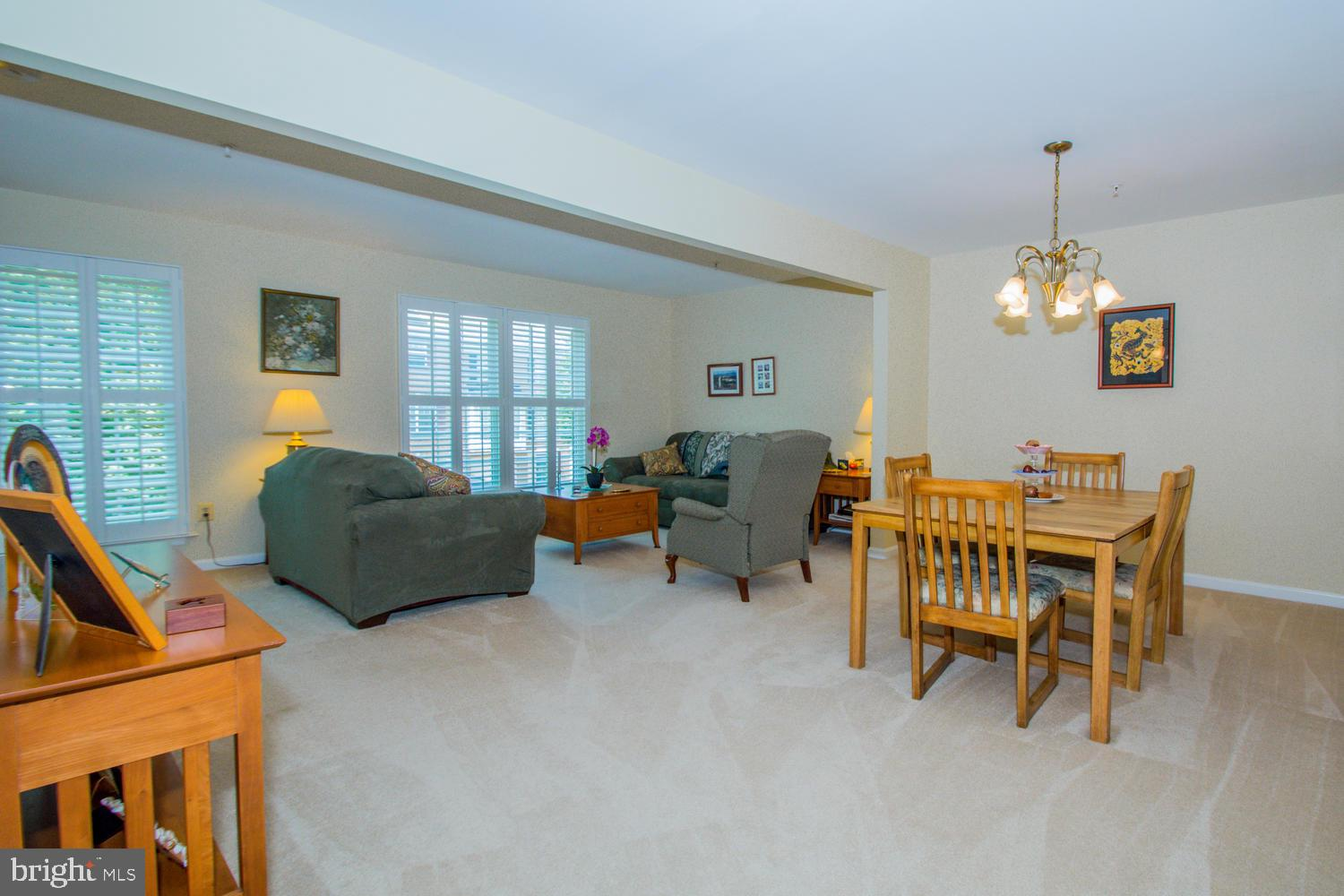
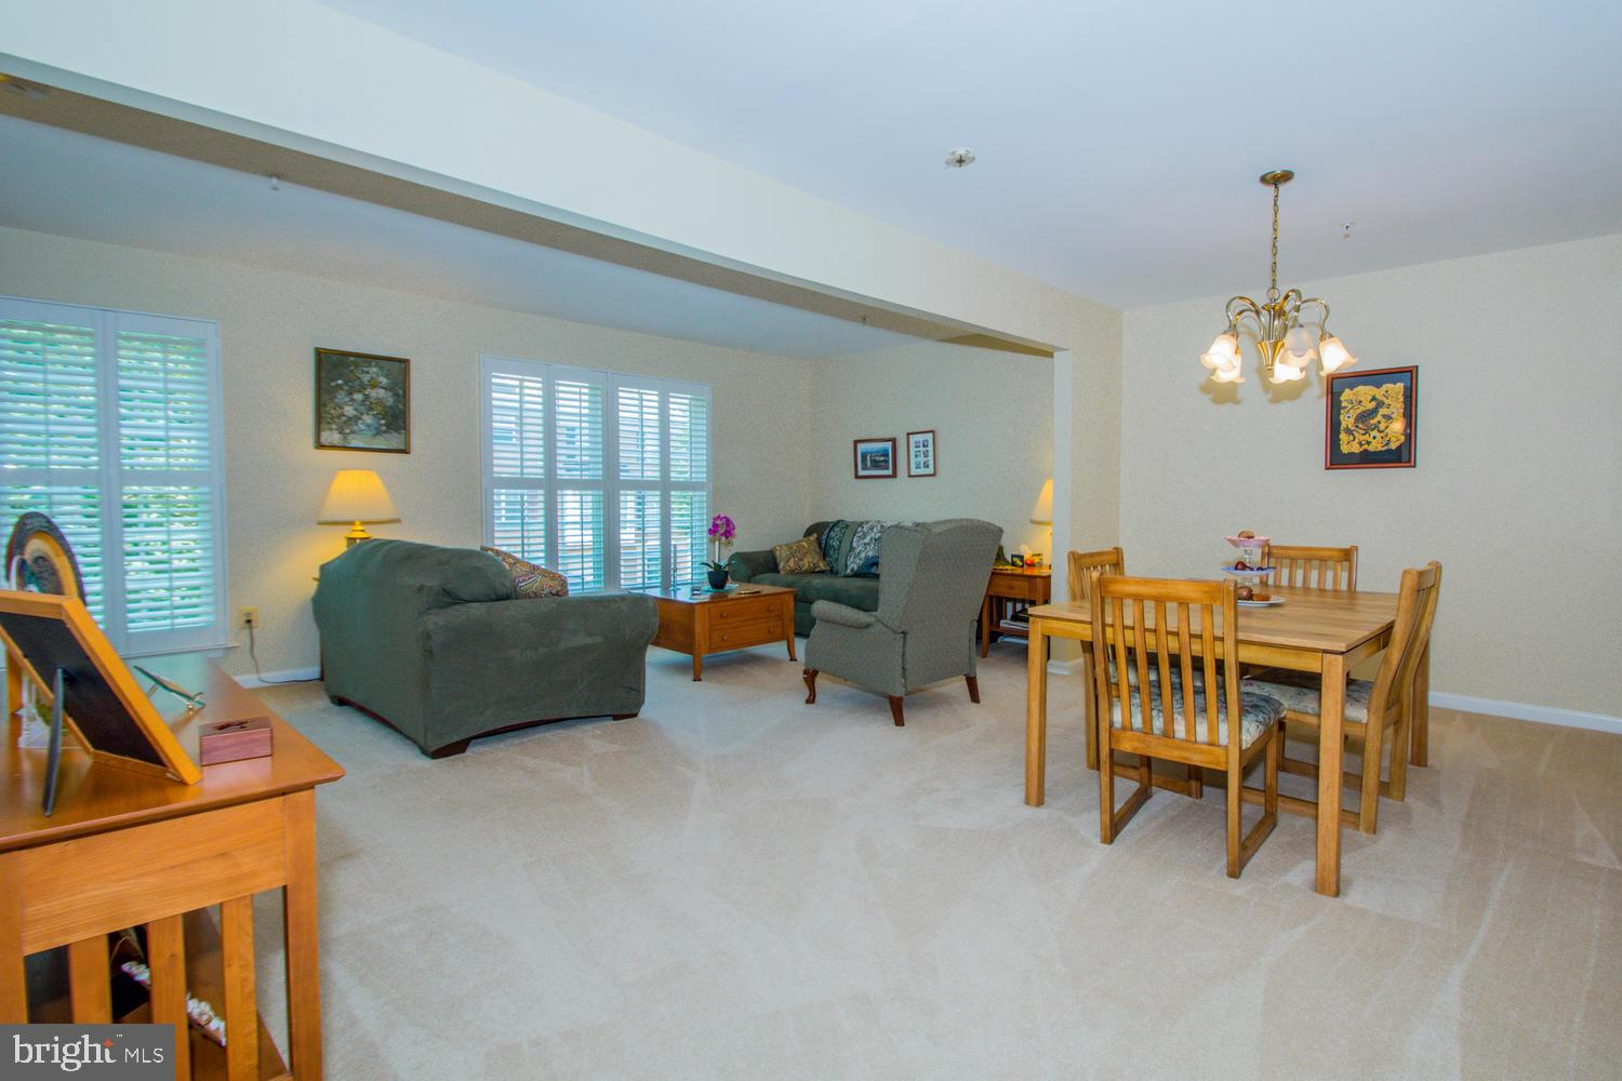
+ smoke detector (959, 158)
